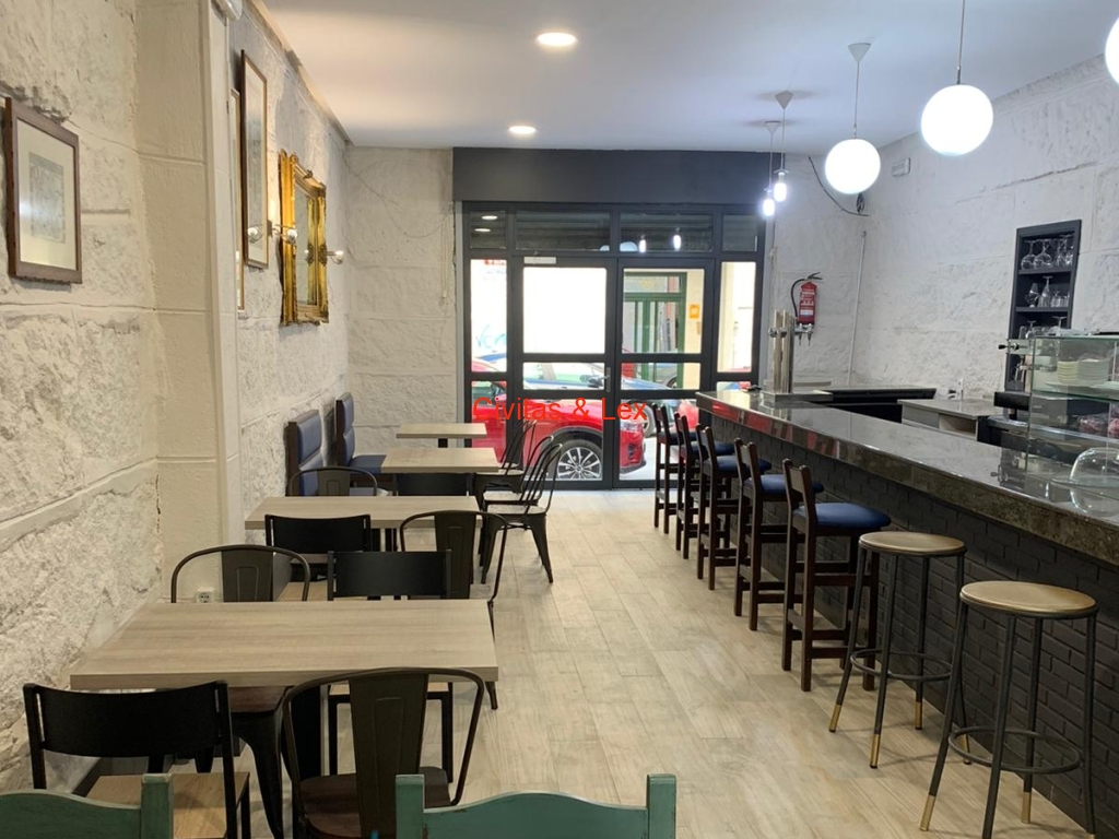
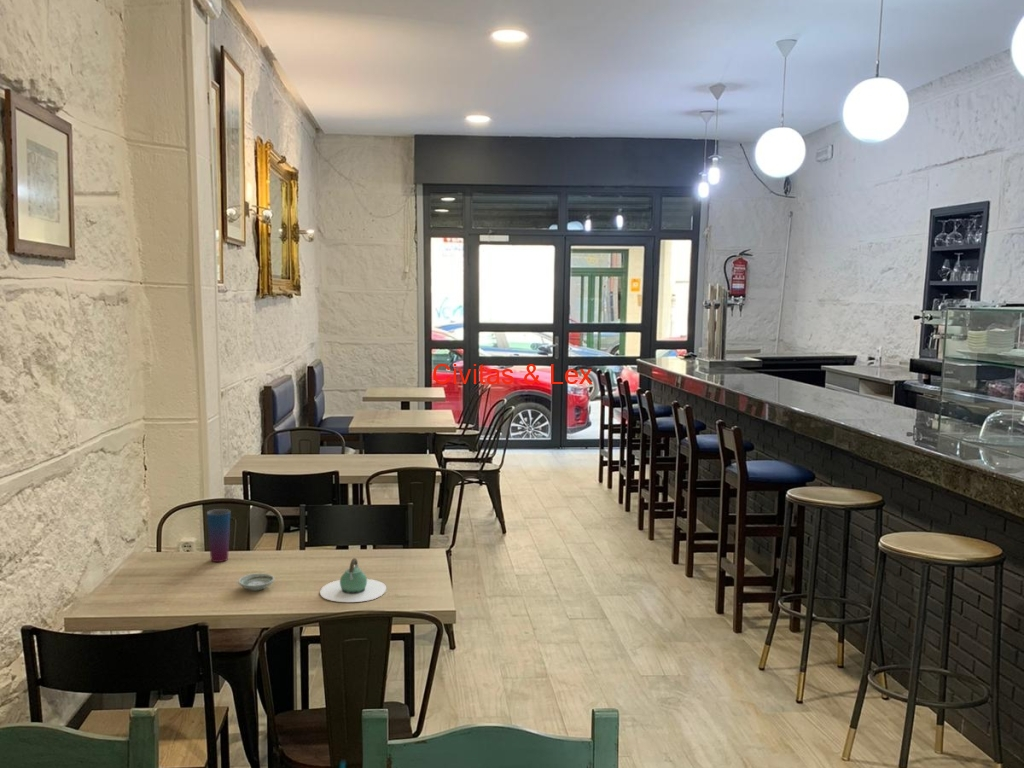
+ teapot (353, 574)
+ cup (219, 535)
+ saucer (256, 583)
